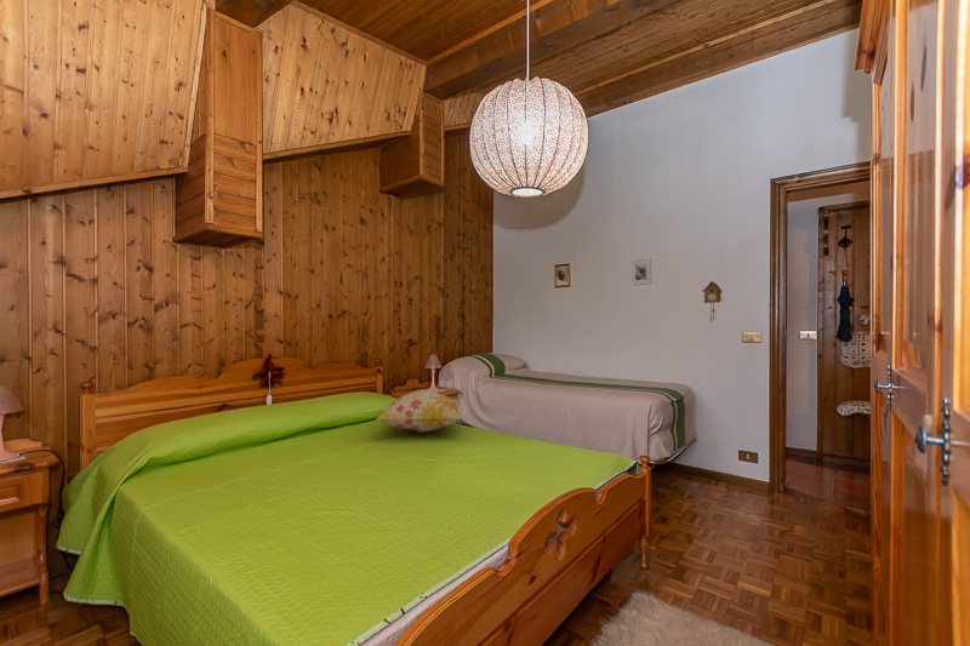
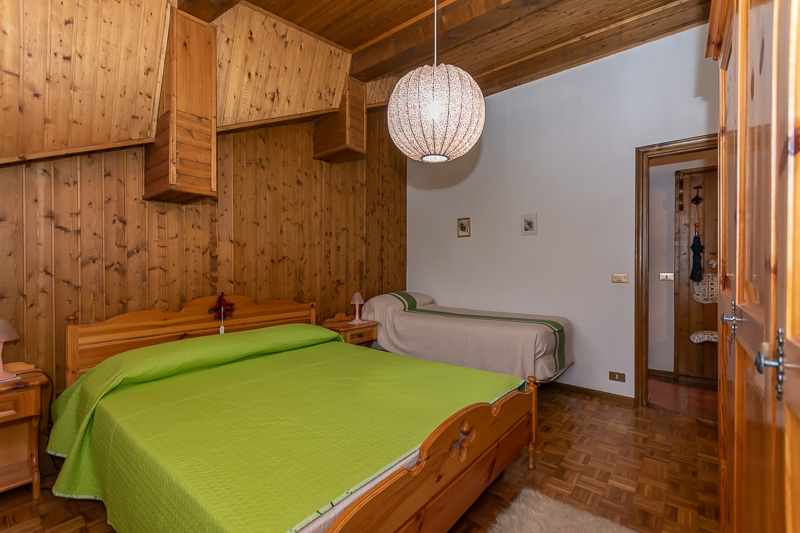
- decorative pillow (422, 410)
- cuckoo clock (712, 302)
